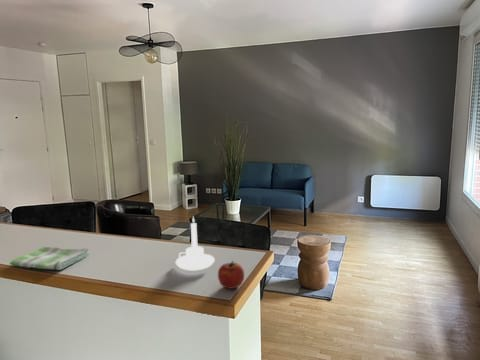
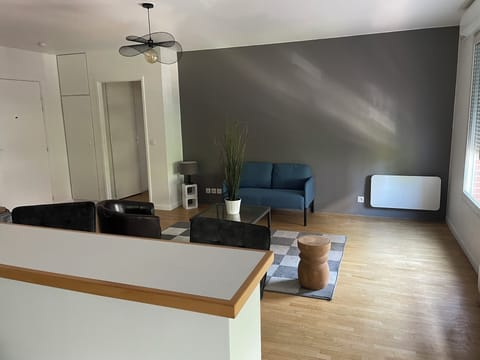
- fruit (231, 274)
- candle holder (194, 240)
- dish towel (51, 256)
